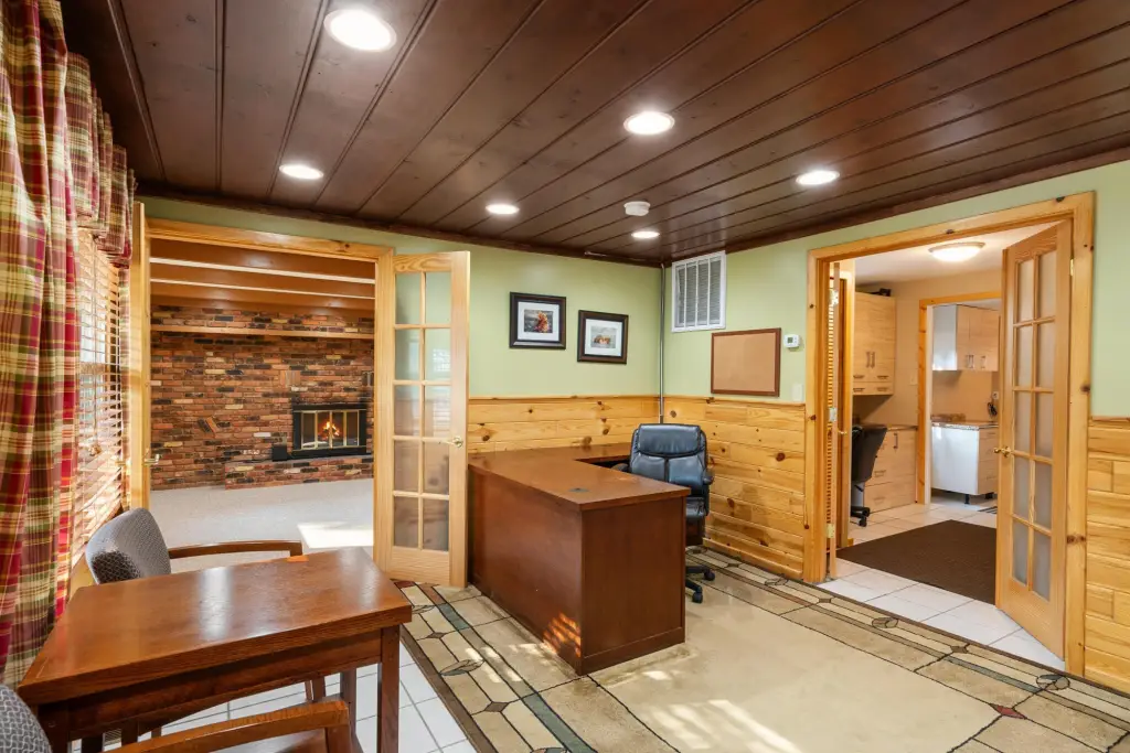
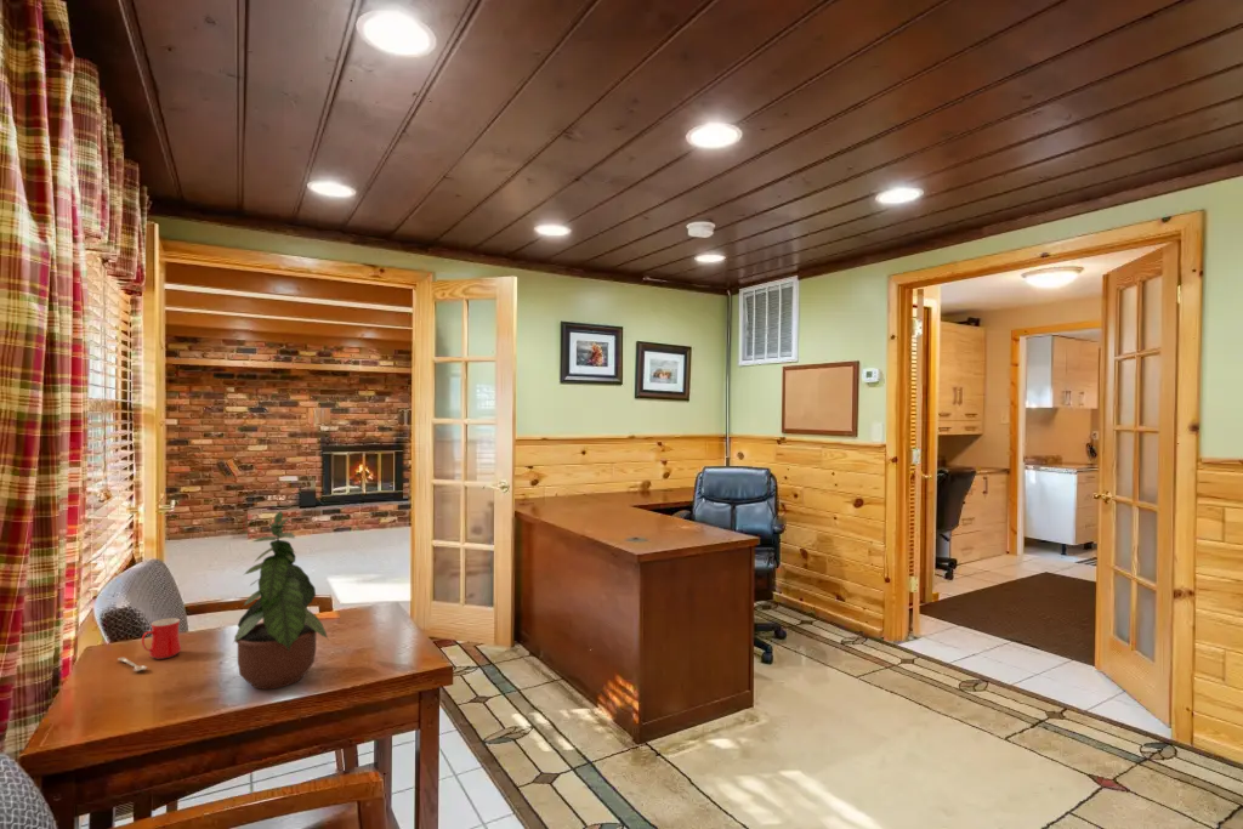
+ potted plant (282, 594)
+ mug (154, 642)
